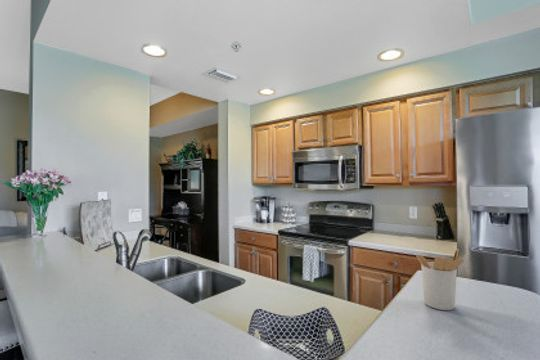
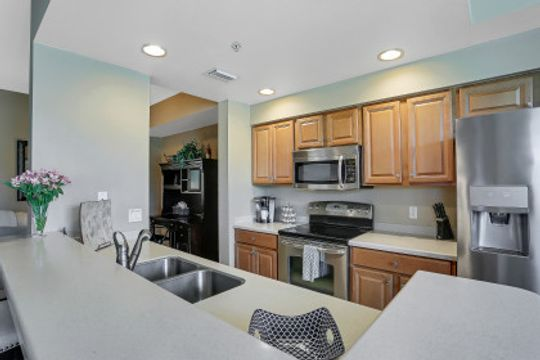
- utensil holder (442, 278)
